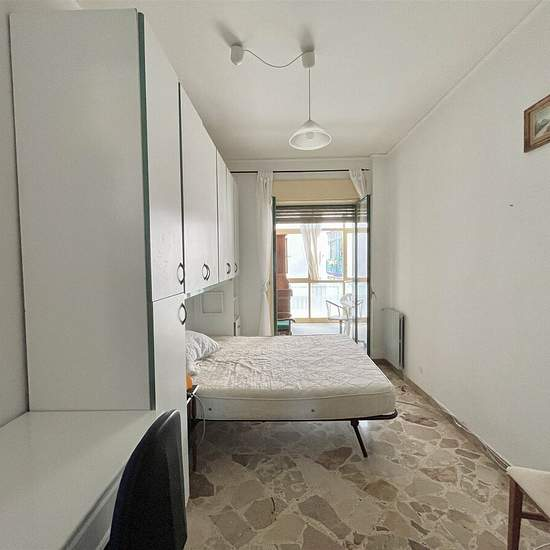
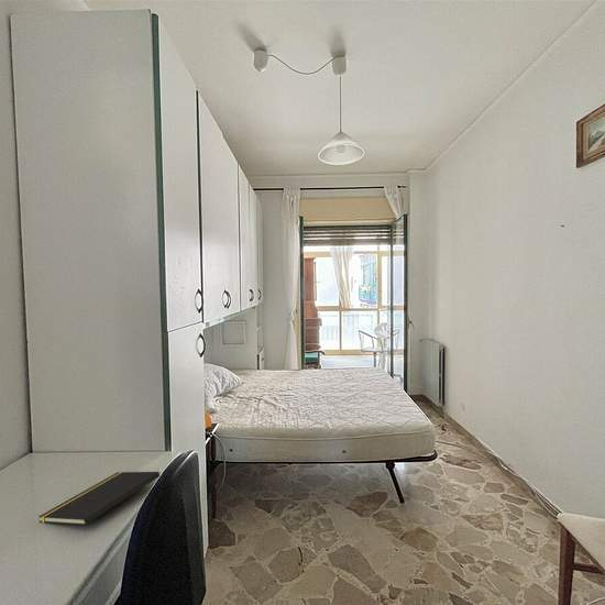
+ notepad (103, 495)
